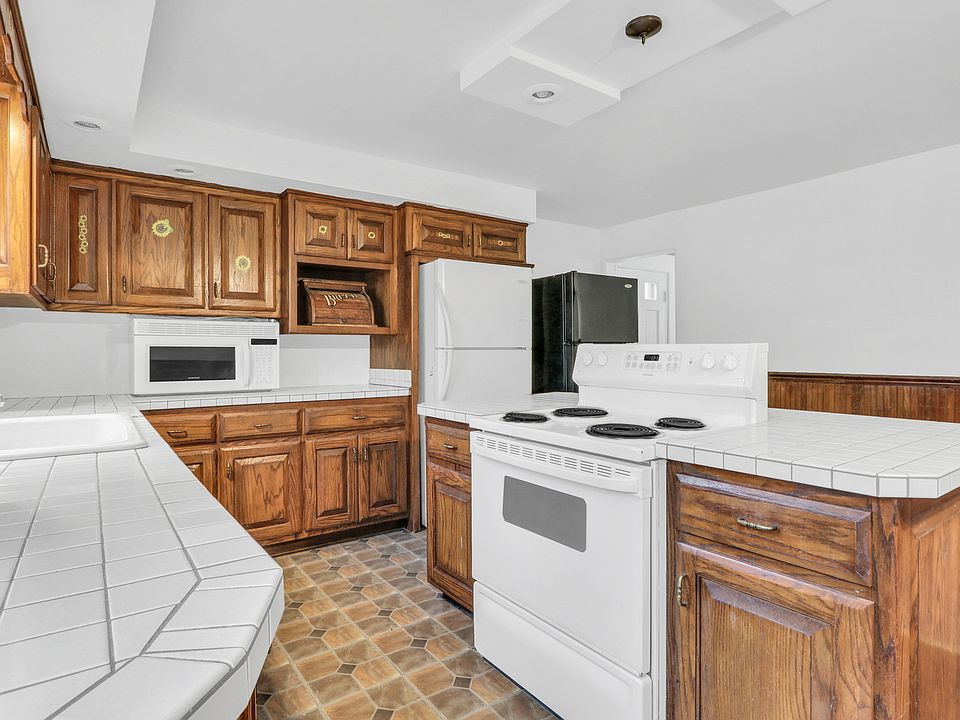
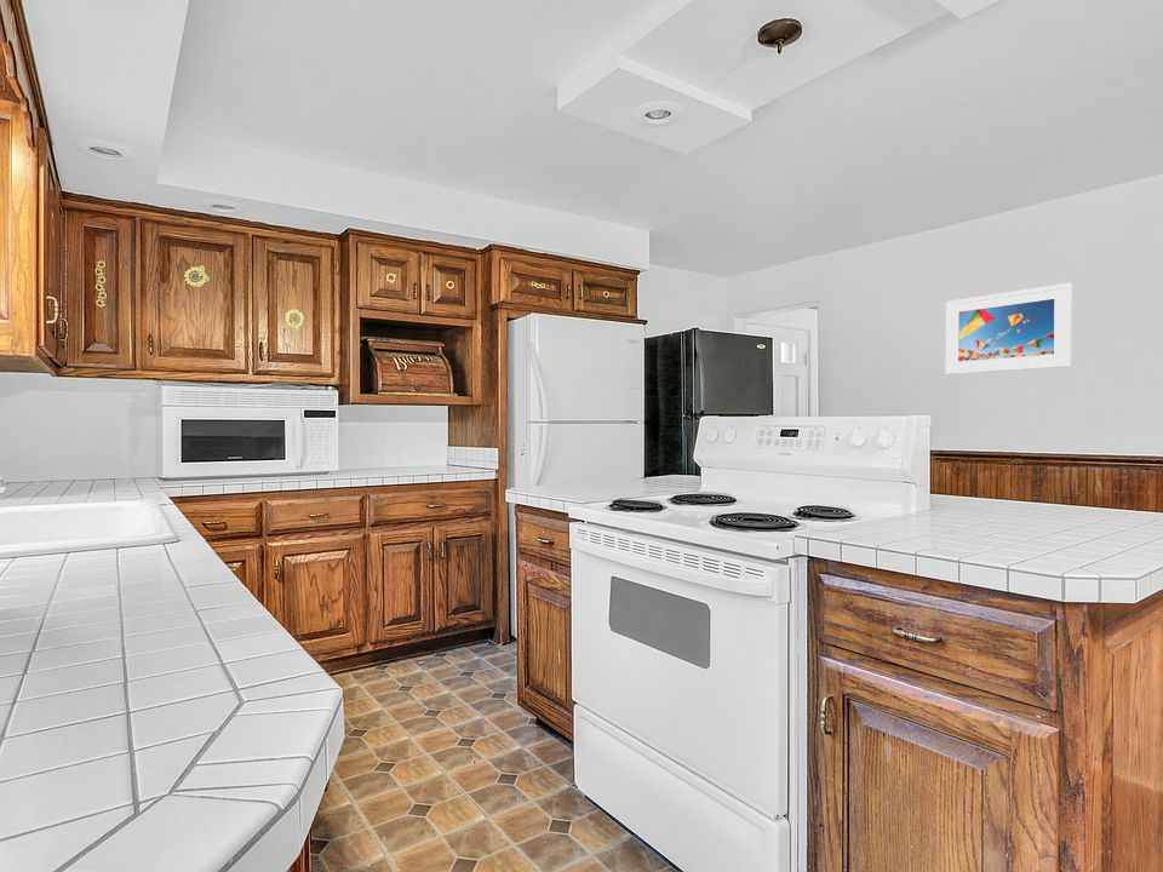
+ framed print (1003, 332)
